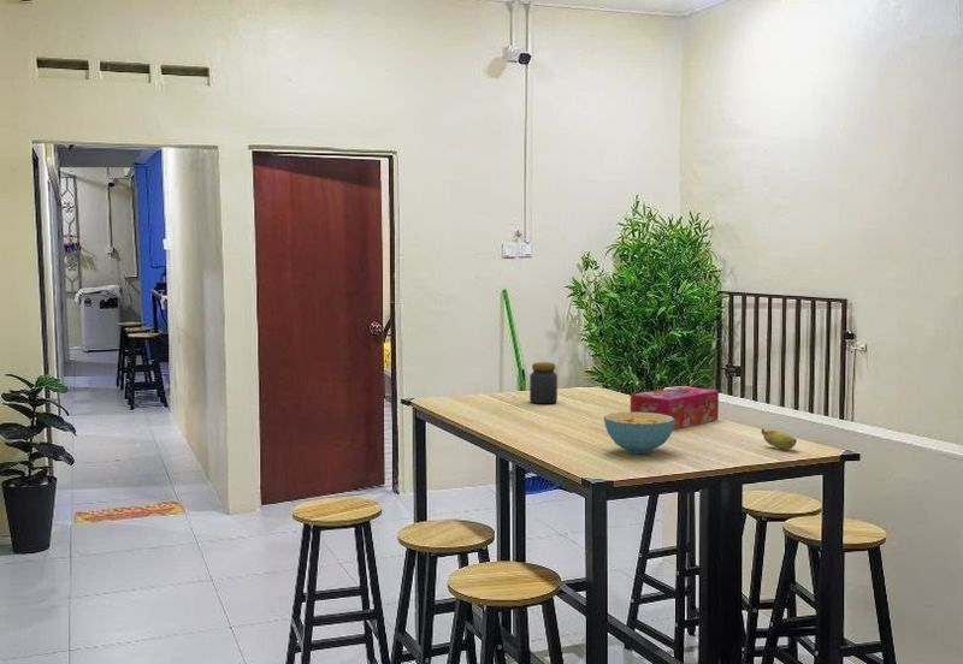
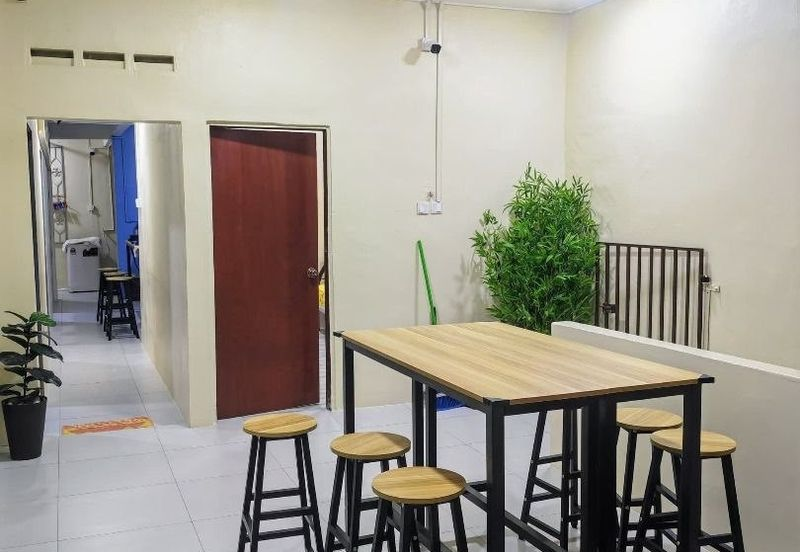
- cereal bowl (638, 434)
- tissue box (674, 407)
- banana (780, 439)
- jar (543, 383)
